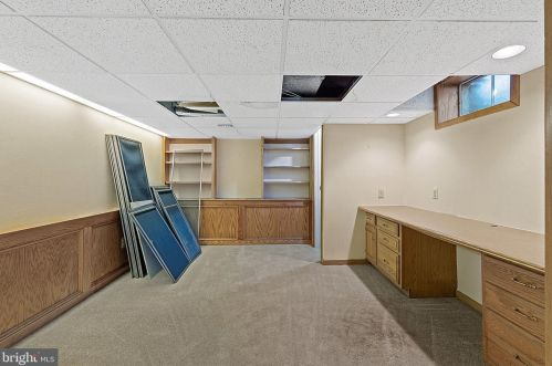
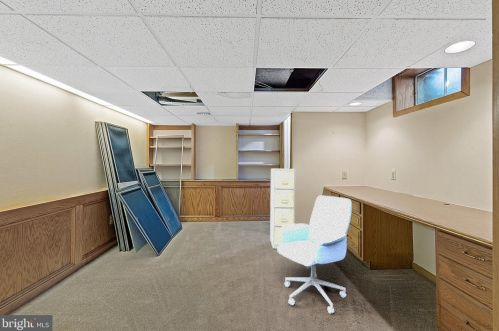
+ filing cabinet (281, 206)
+ office chair (314, 246)
